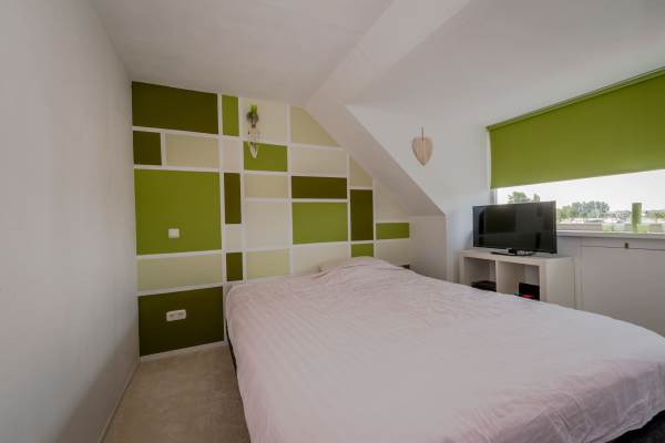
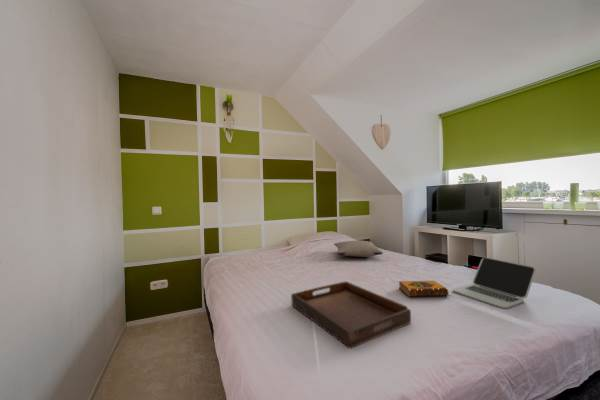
+ laptop (492, 279)
+ pillow (356, 248)
+ serving tray (347, 306)
+ hardback book (422, 288)
